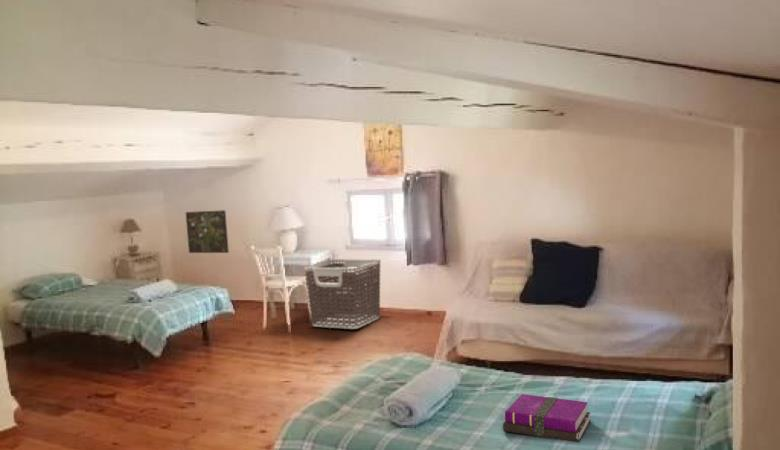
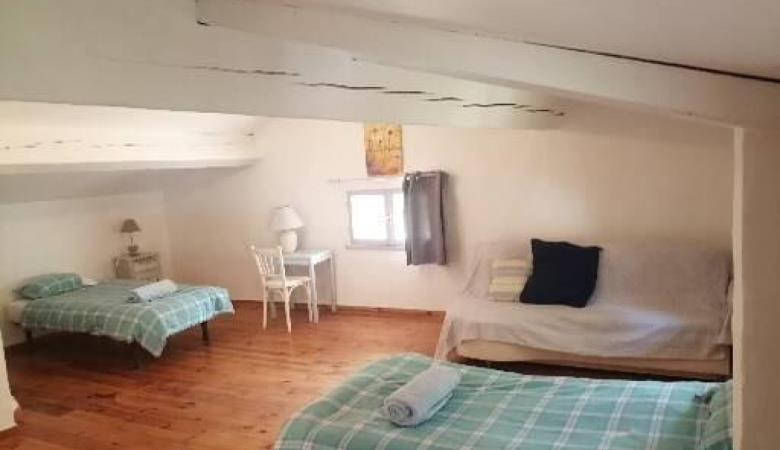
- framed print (206, 232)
- clothes hamper (344, 293)
- hardback book (547, 416)
